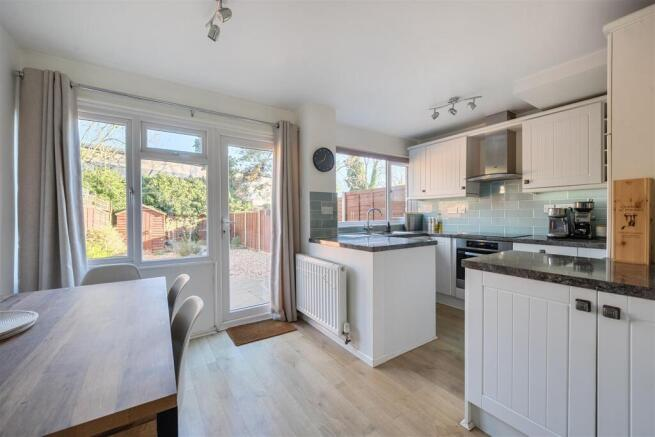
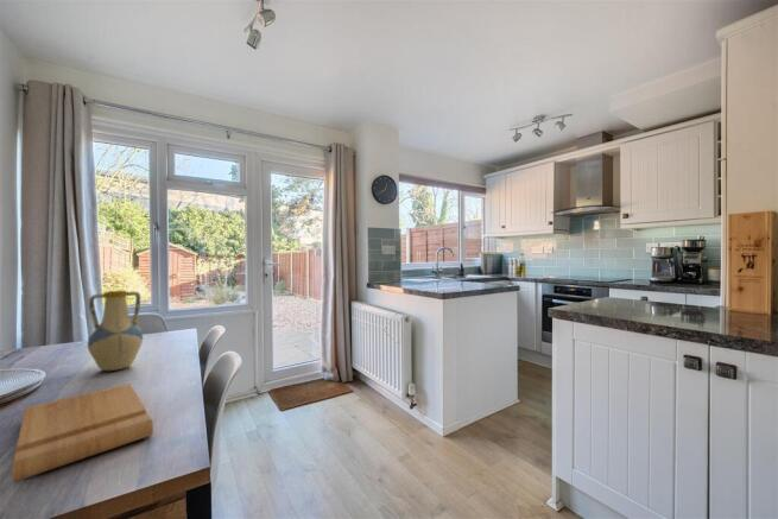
+ vase (115, 329)
+ cutting board (86, 420)
